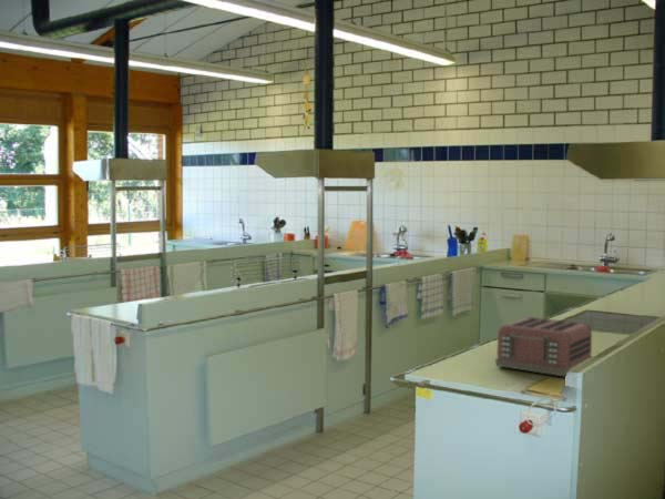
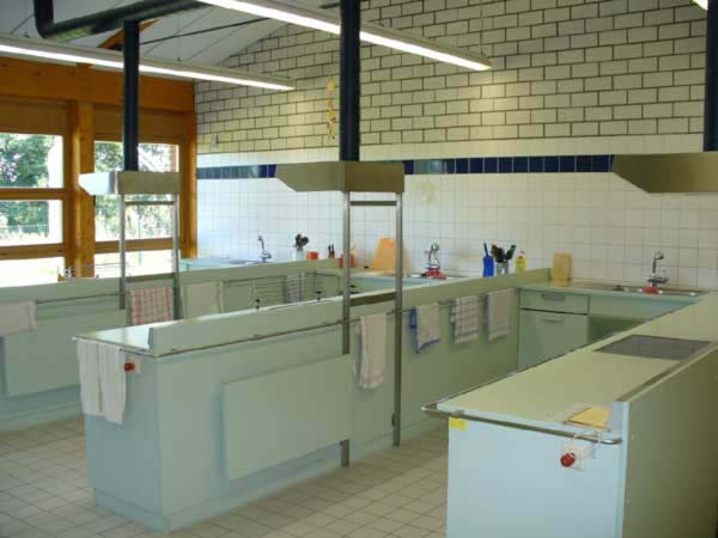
- toaster (543, 345)
